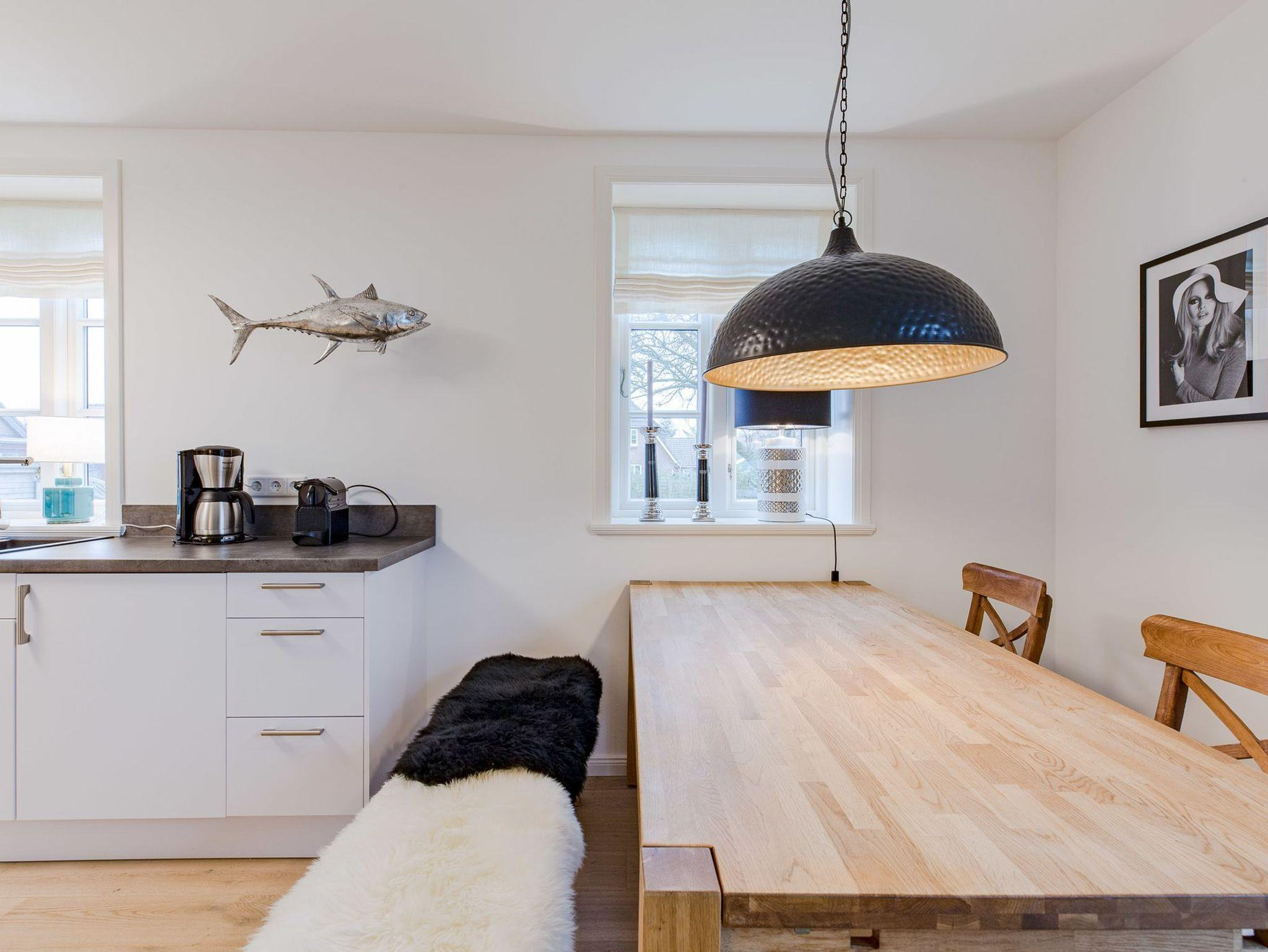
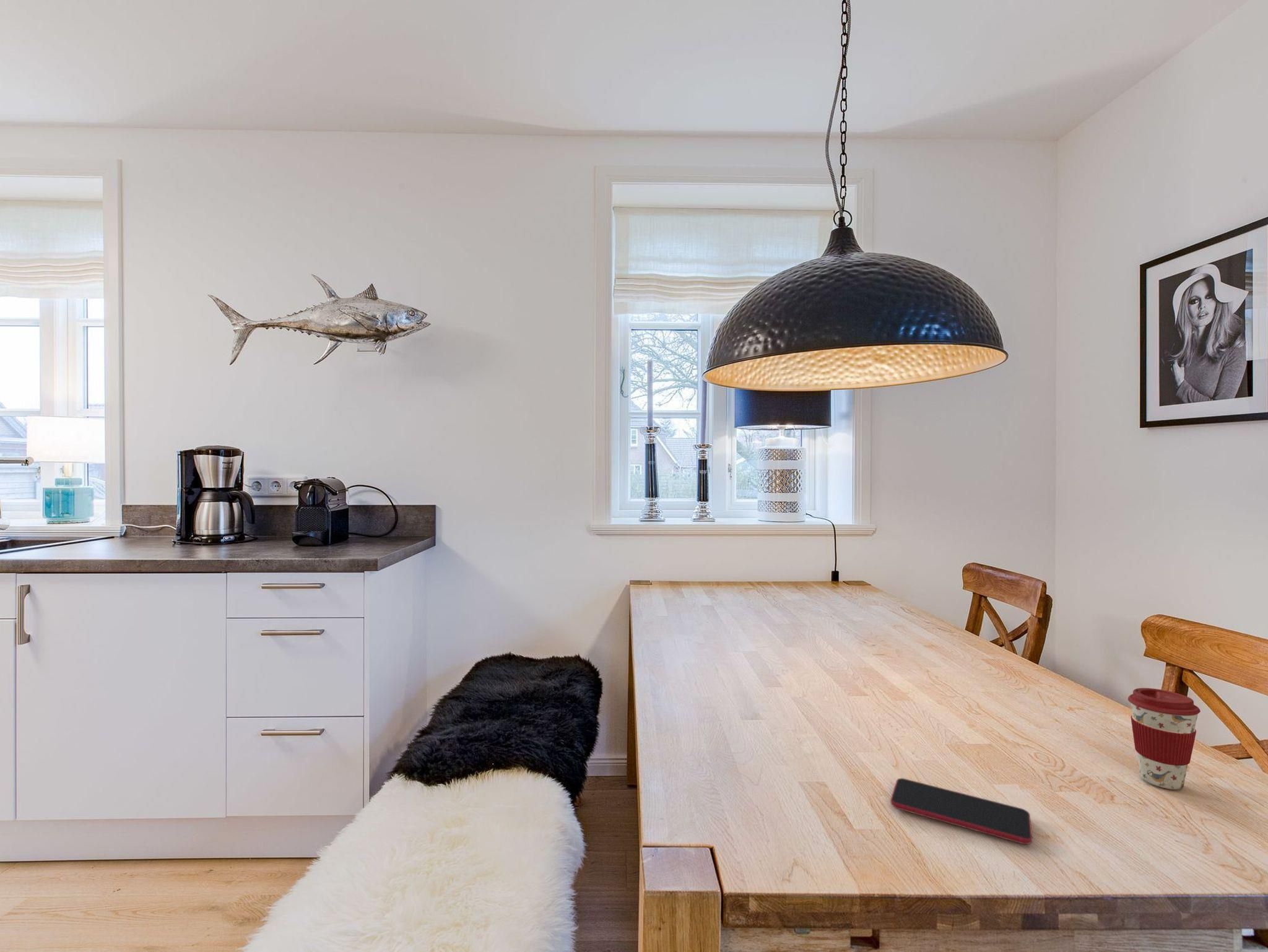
+ smartphone (958, 809)
+ coffee cup (1162, 738)
